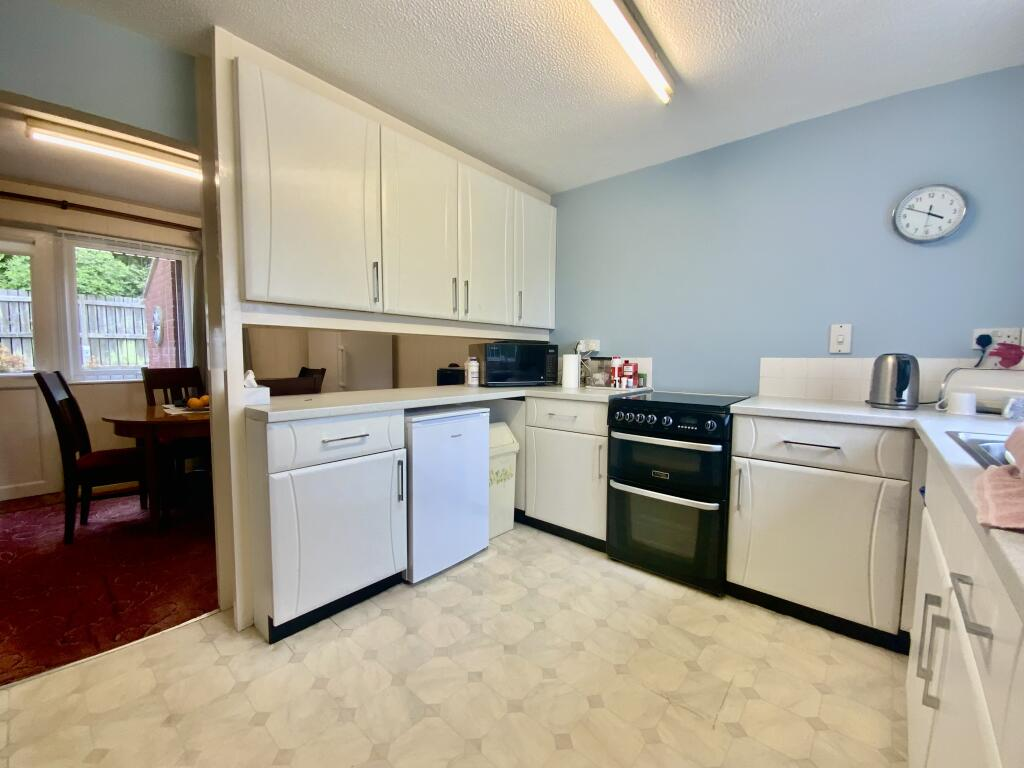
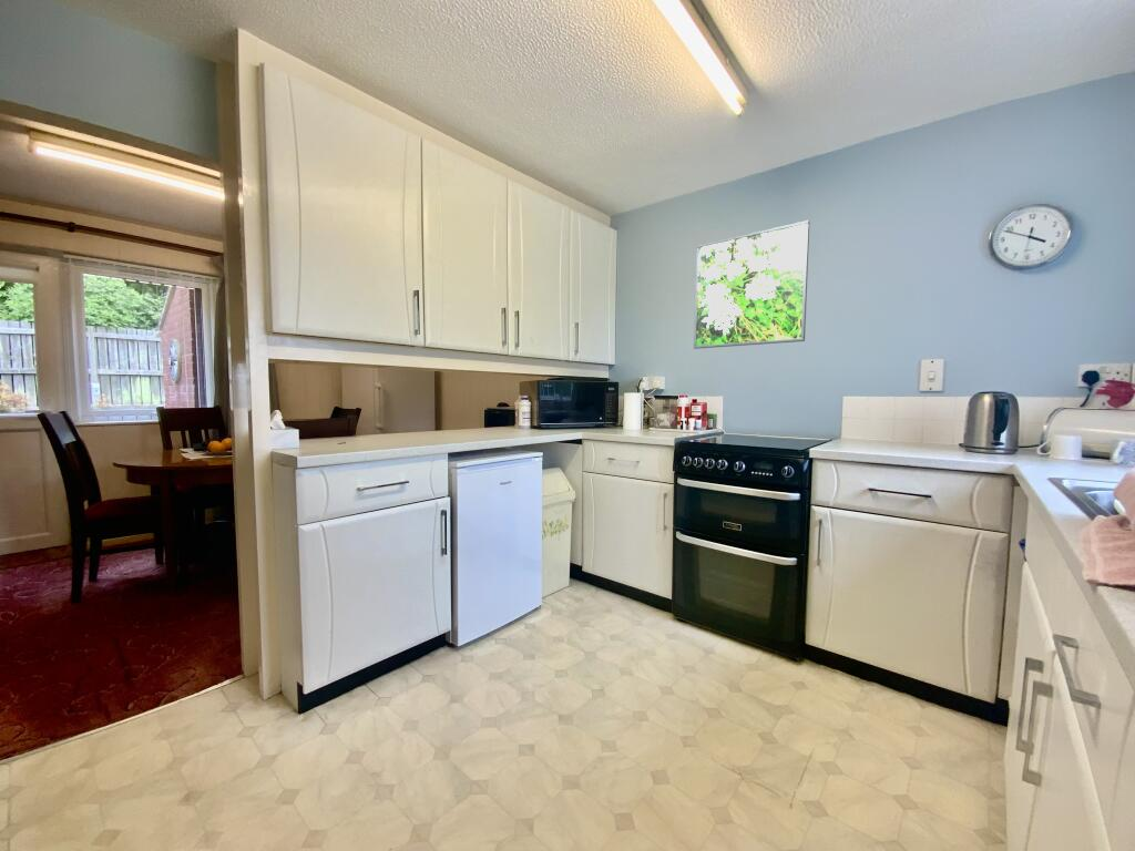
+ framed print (746, 289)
